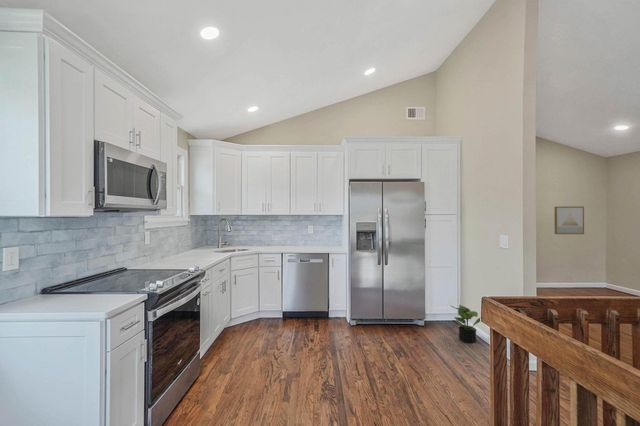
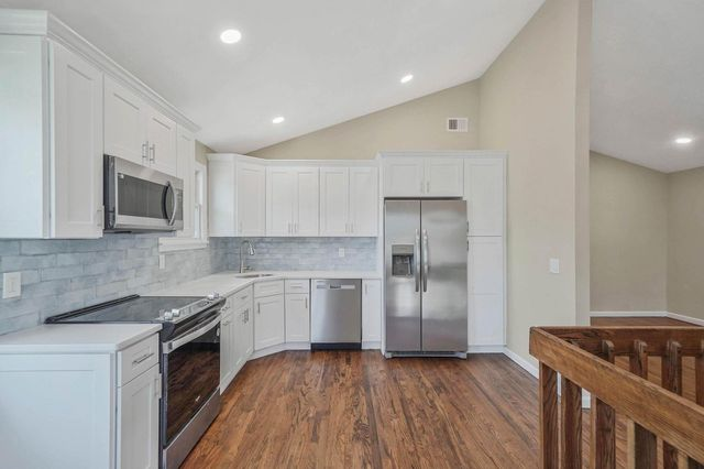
- potted plant (464, 321)
- wall art (569, 220)
